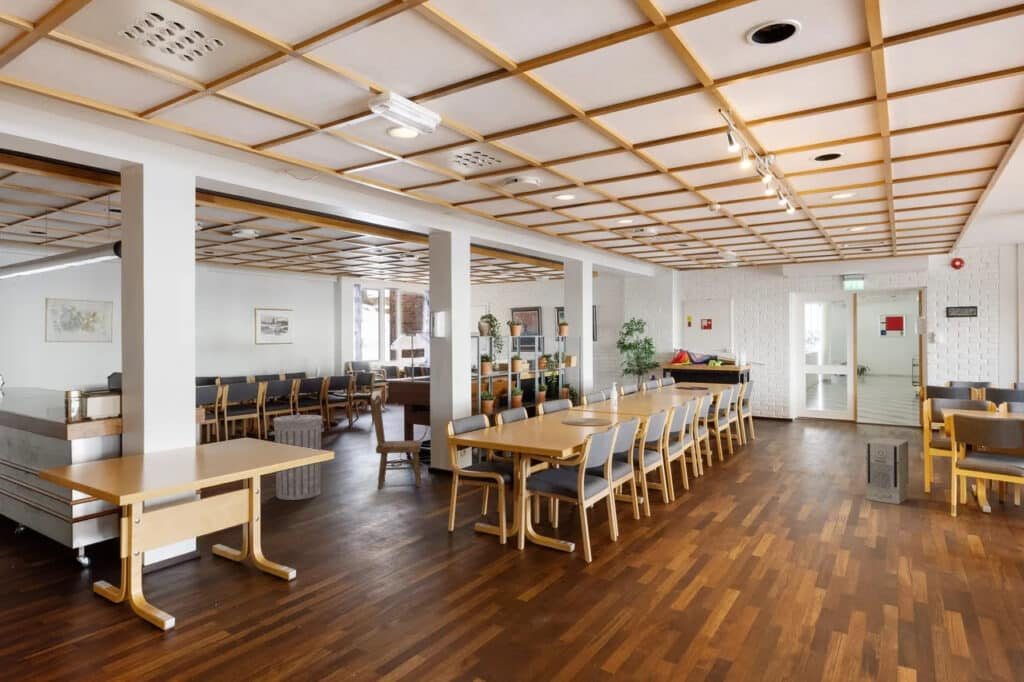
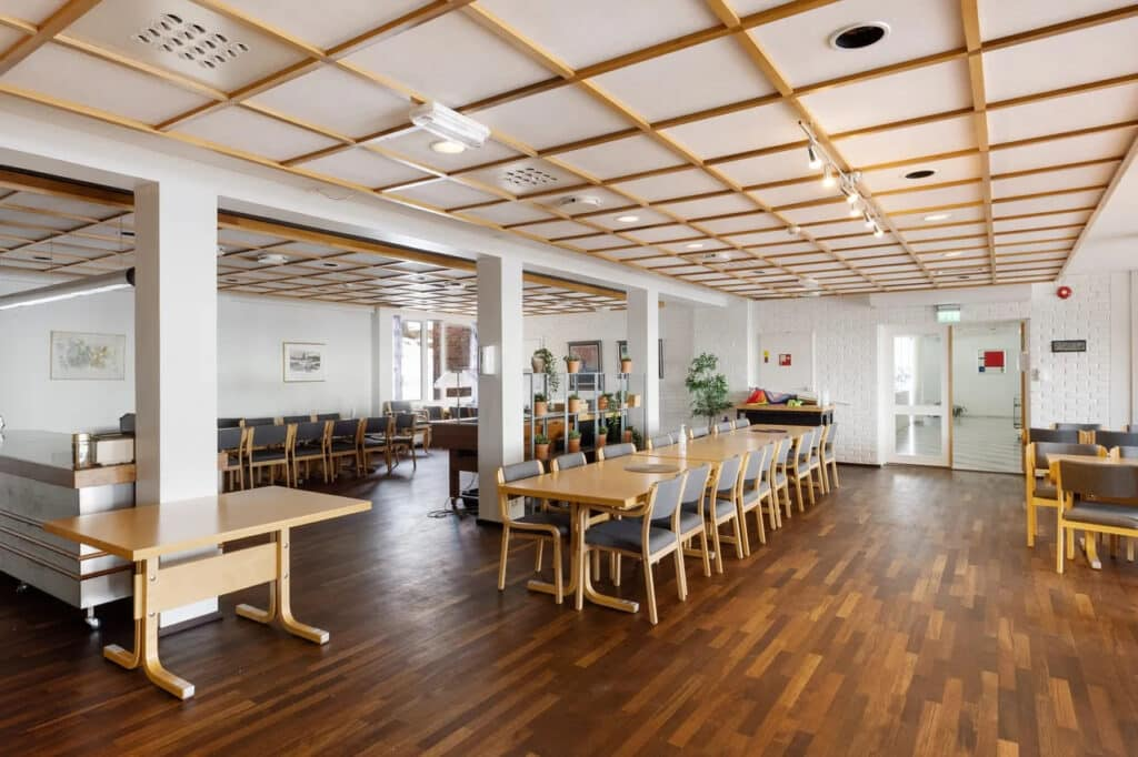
- air purifier (887, 469)
- dining chair (397, 441)
- trash can (300, 446)
